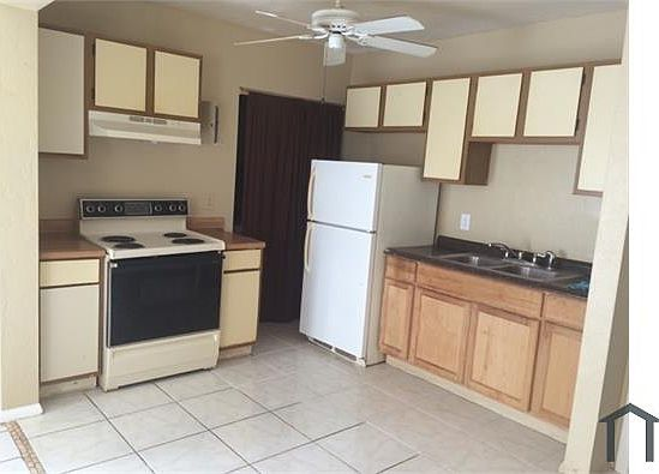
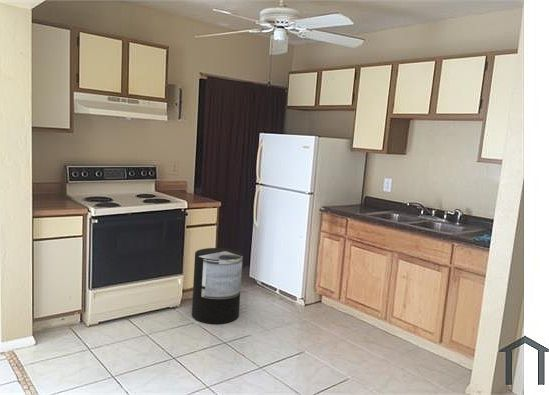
+ trash can (217, 284)
